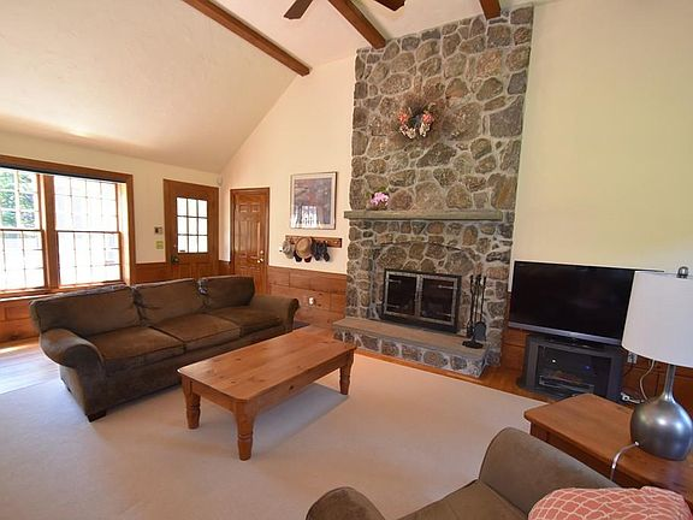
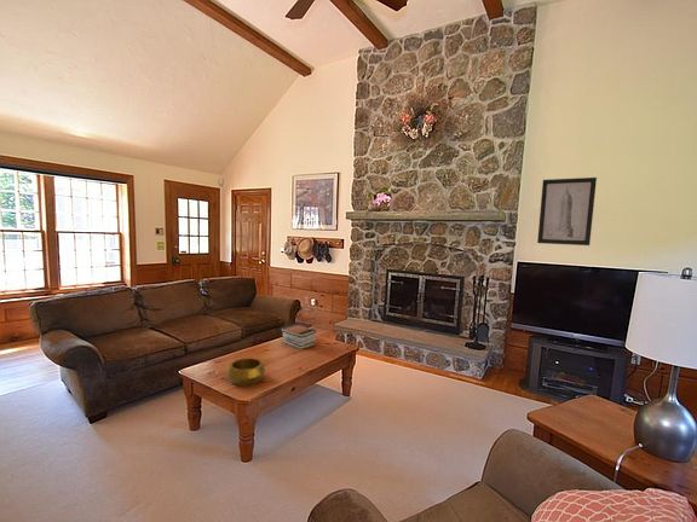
+ decorative bowl (246, 371)
+ book stack (298, 336)
+ wall art (565, 211)
